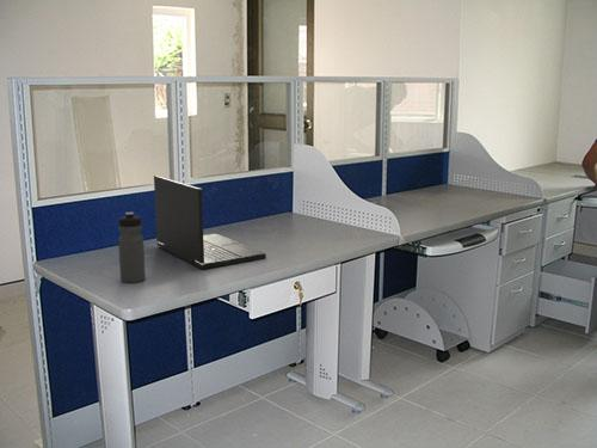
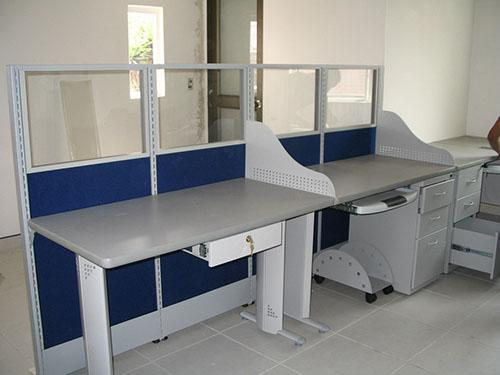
- laptop (202, 215)
- water bottle (130, 246)
